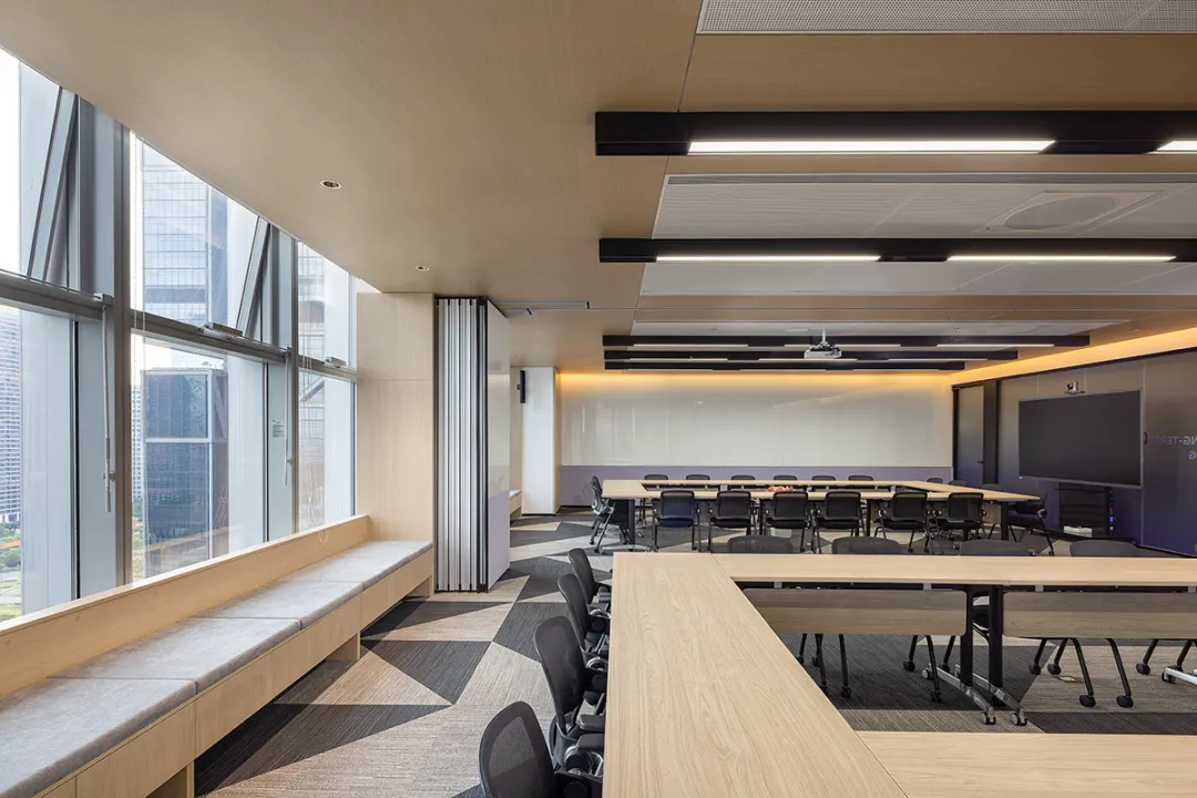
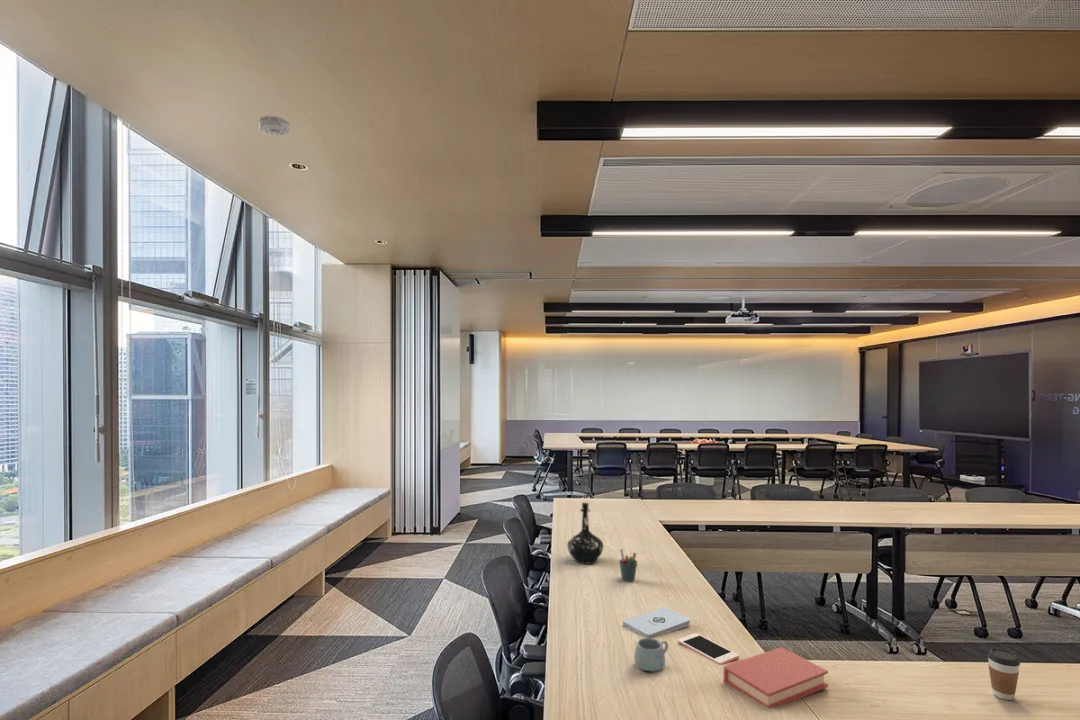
+ pen holder (628, 565)
+ cell phone (707, 648)
+ bottle (585, 531)
+ coffee cup (1003, 674)
+ mug (653, 653)
+ smoke detector (274, 125)
+ book (775, 676)
+ notepad (657, 622)
